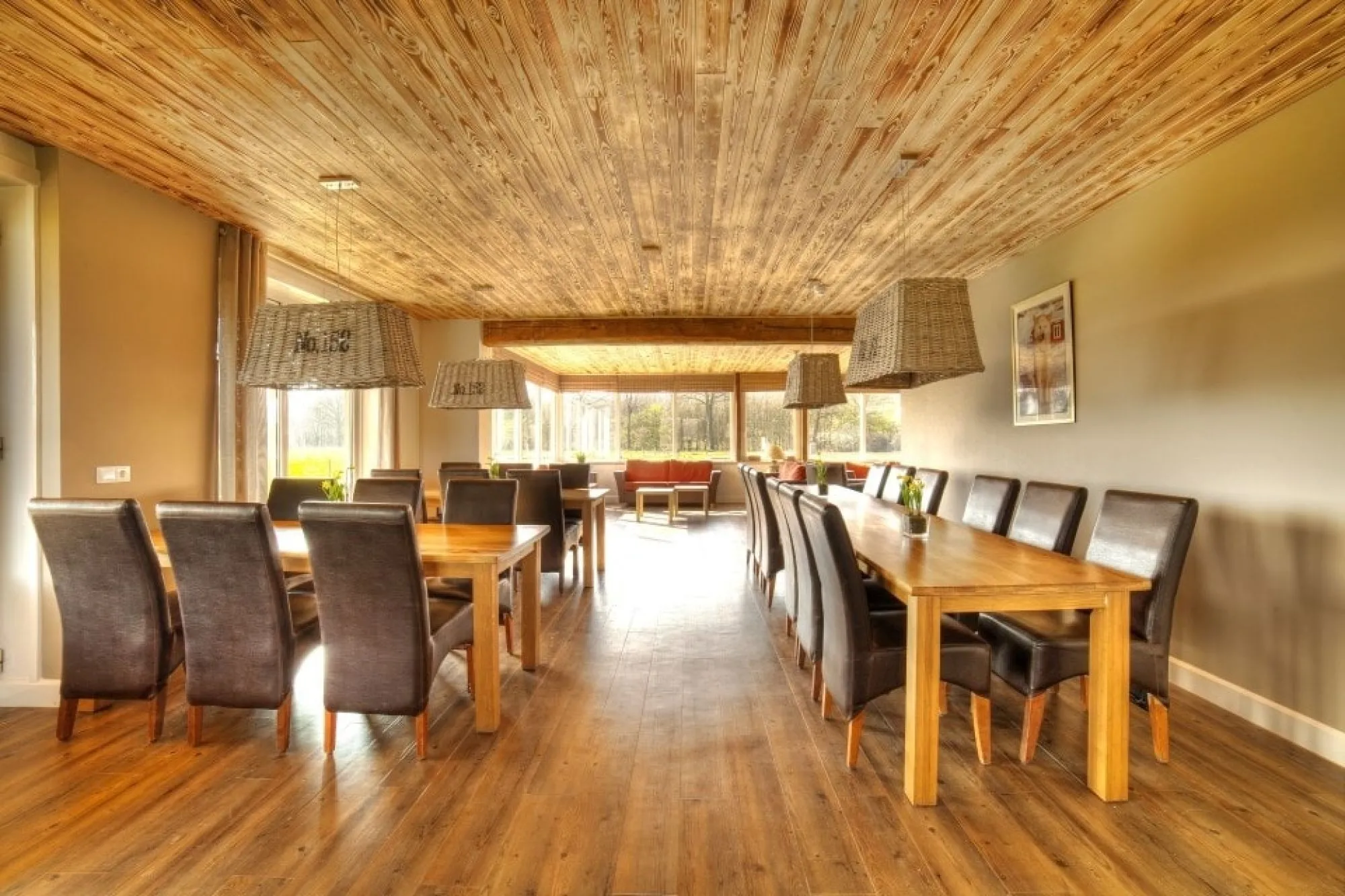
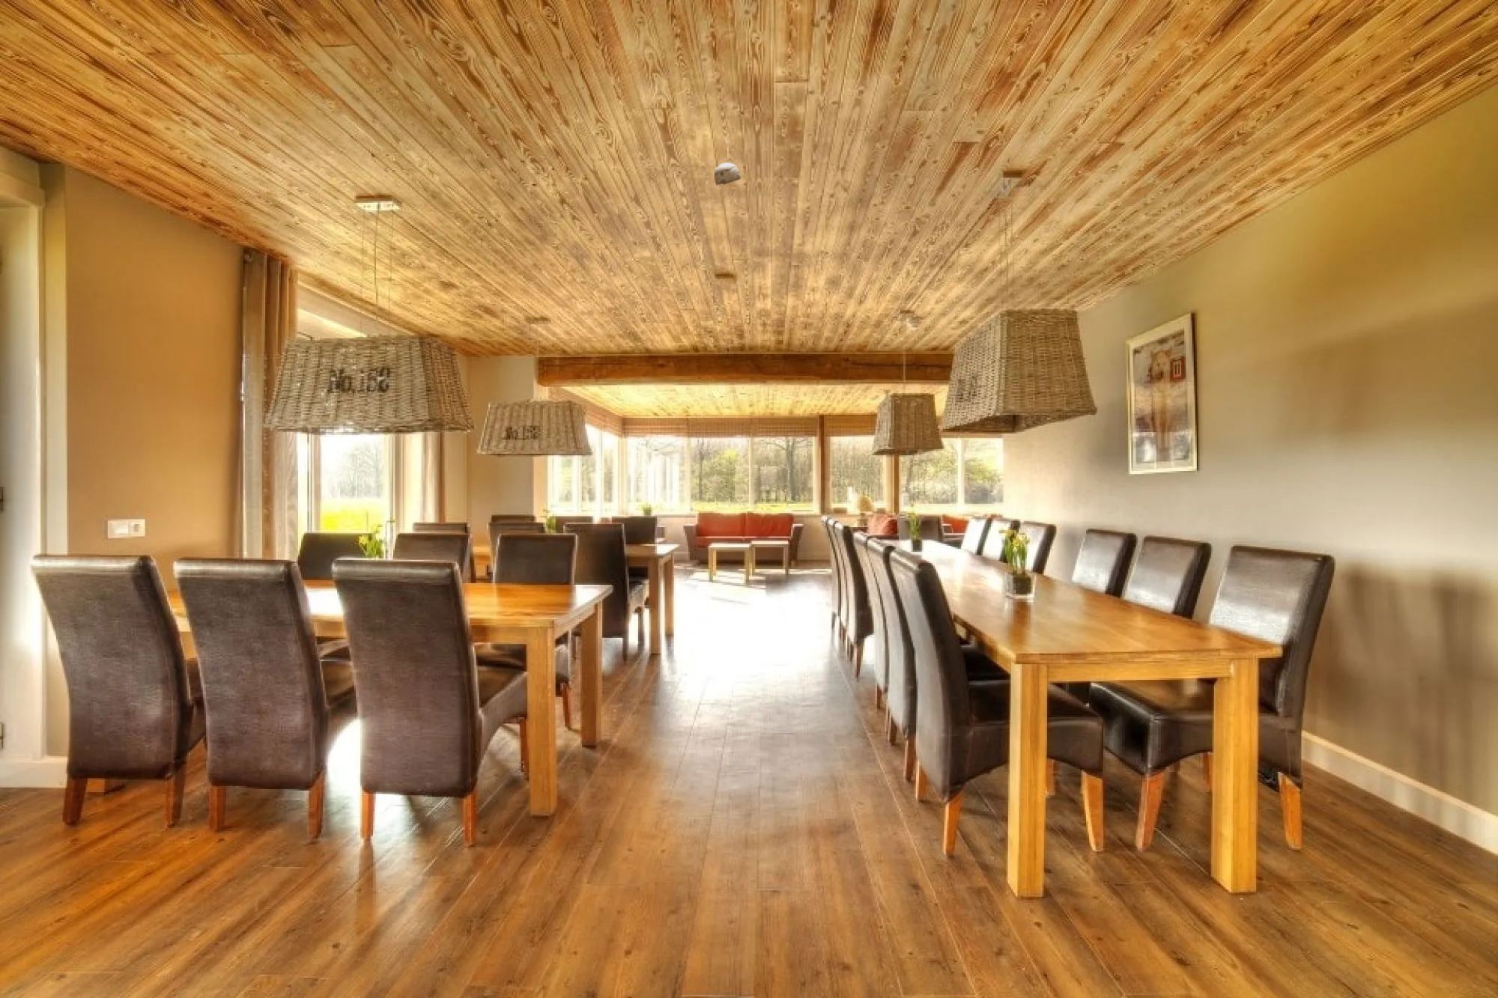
+ smoke detector (727, 176)
